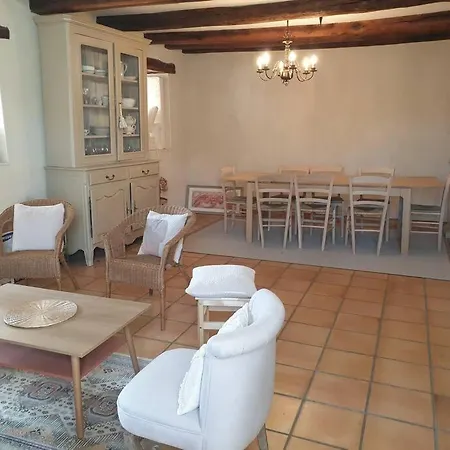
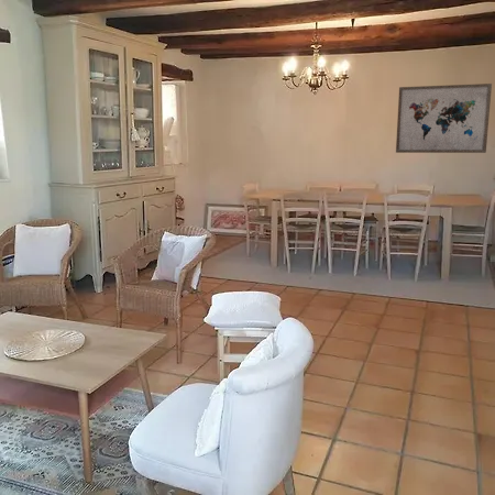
+ wall art (441, 119)
